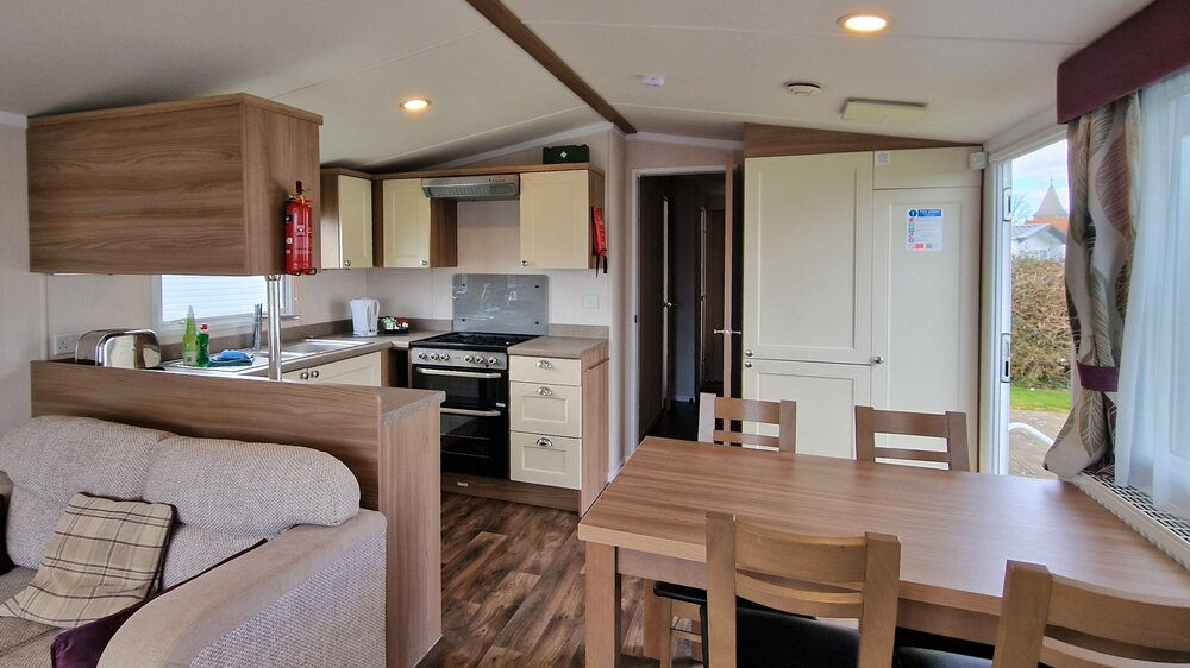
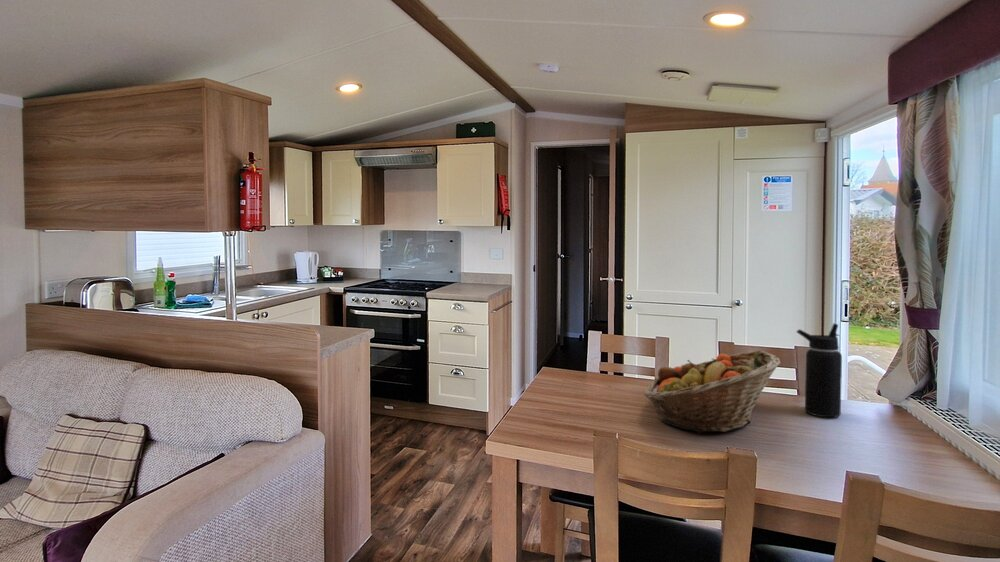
+ water bottle (818, 368)
+ fruit basket (709, 385)
